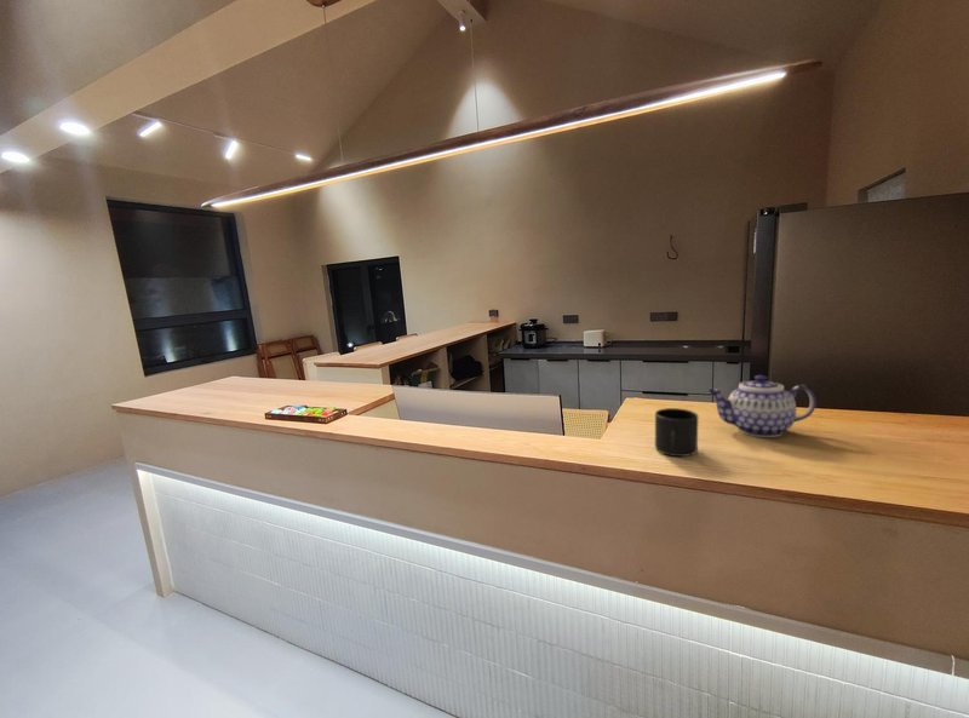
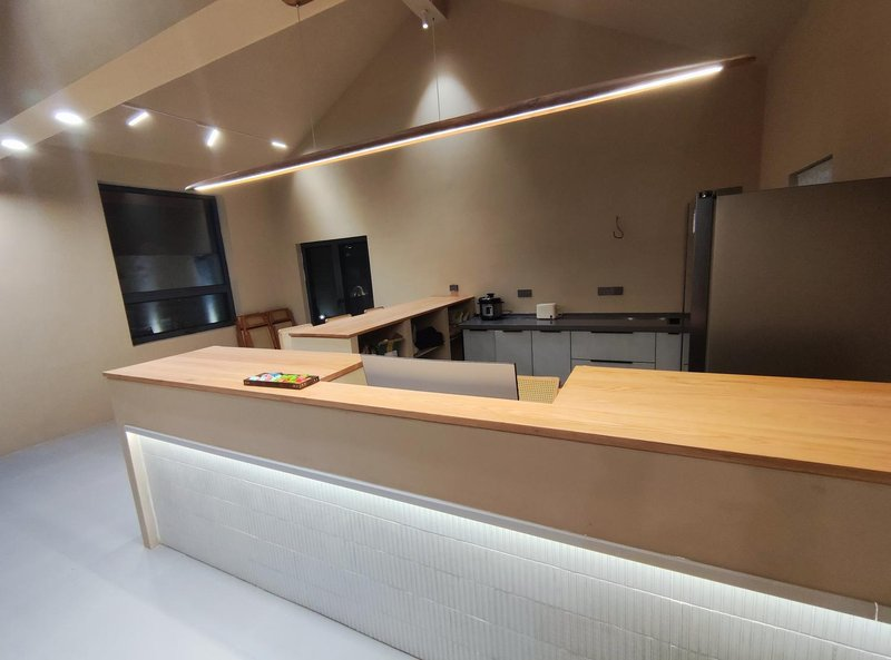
- teapot (759, 403)
- mug (675, 432)
